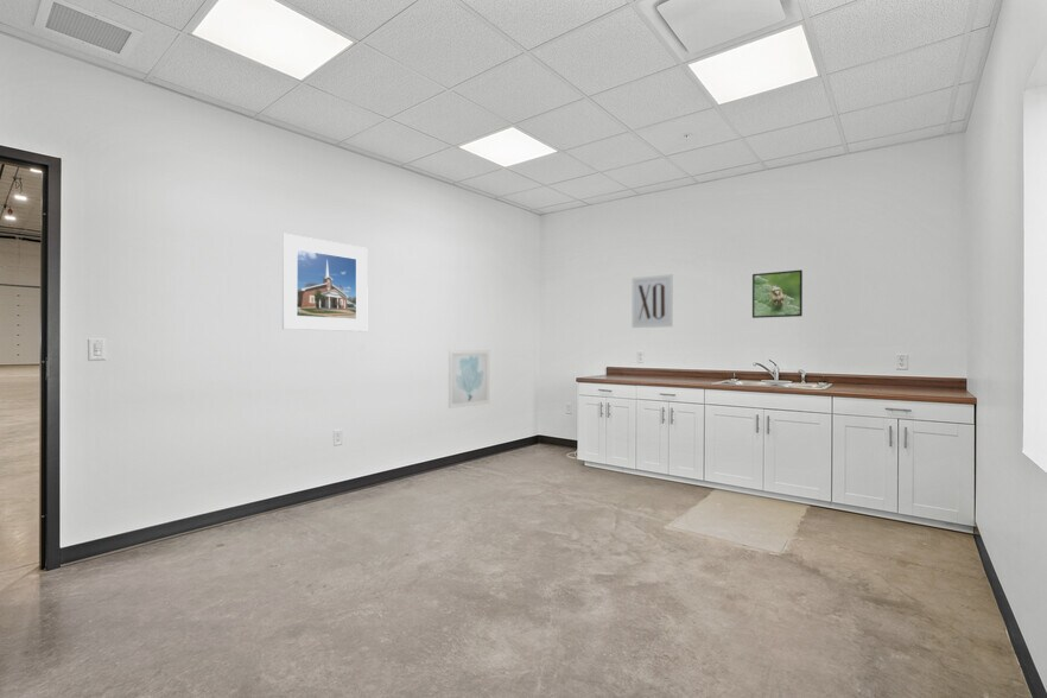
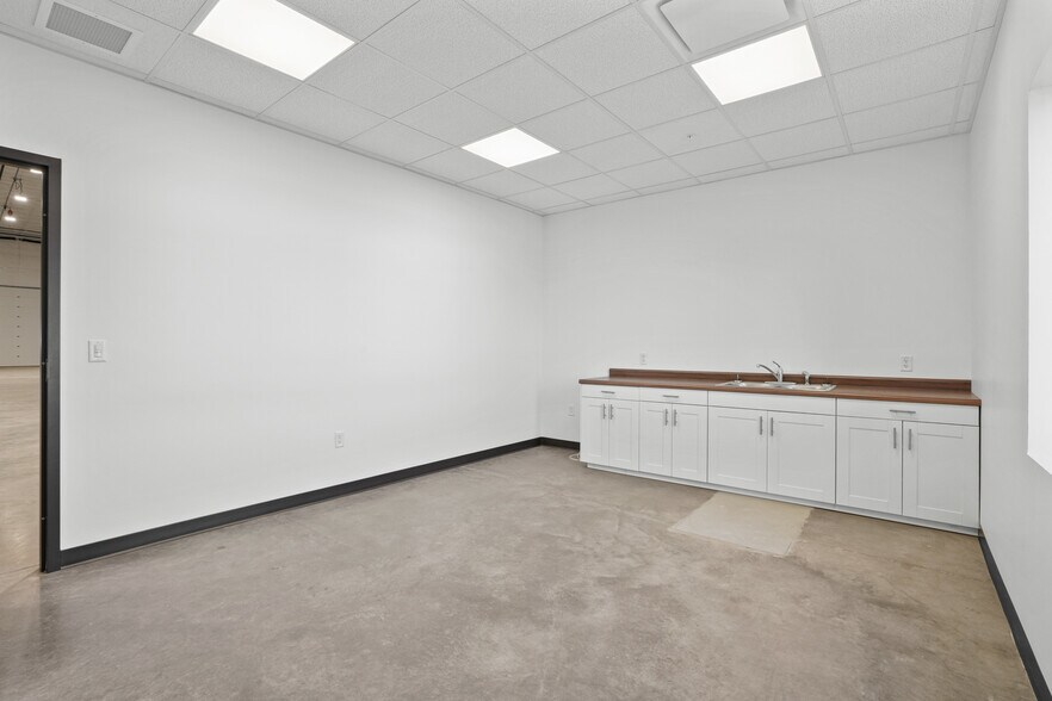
- wall art (469, 377)
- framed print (776, 294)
- wall art (652, 302)
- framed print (328, 285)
